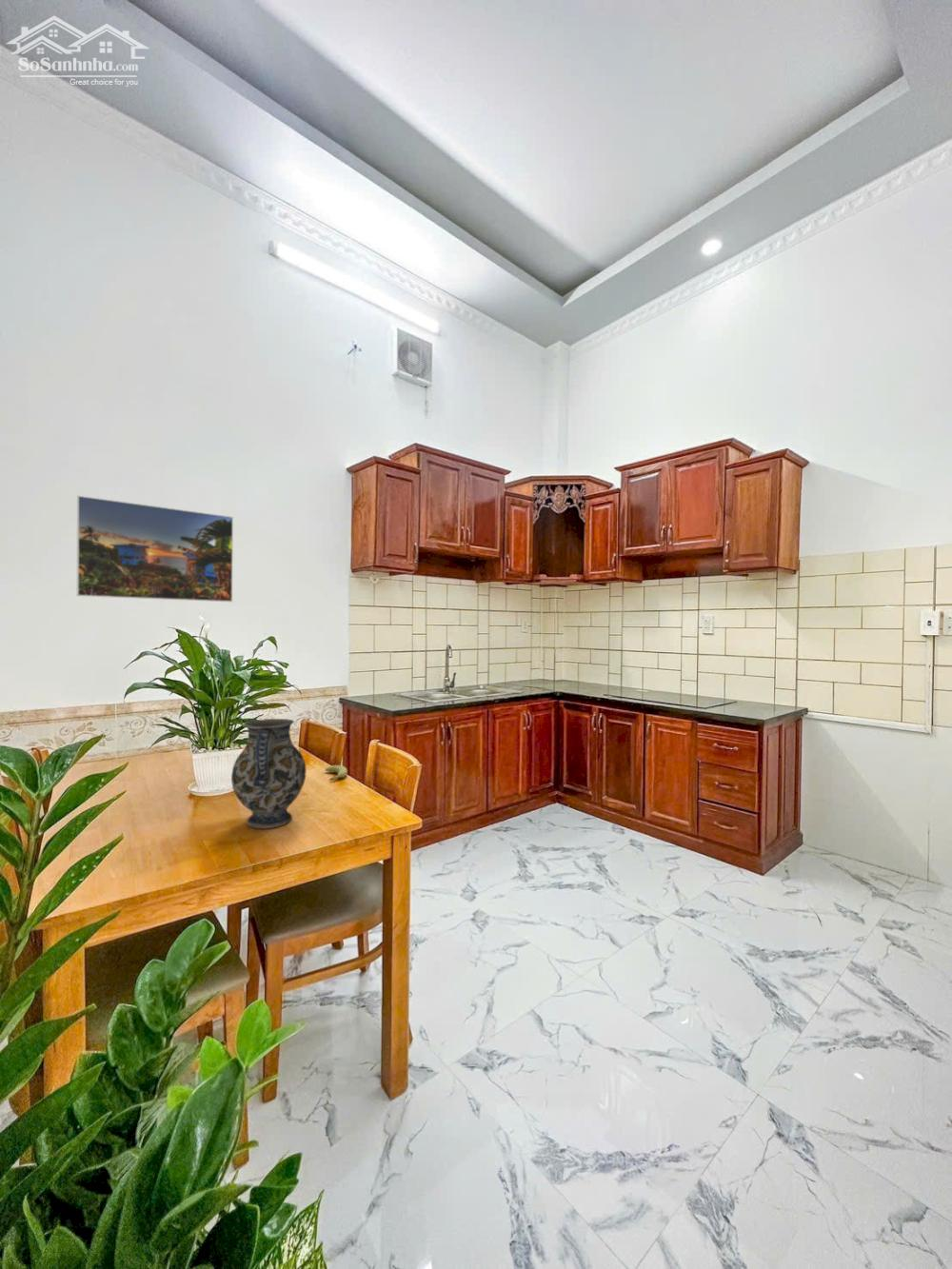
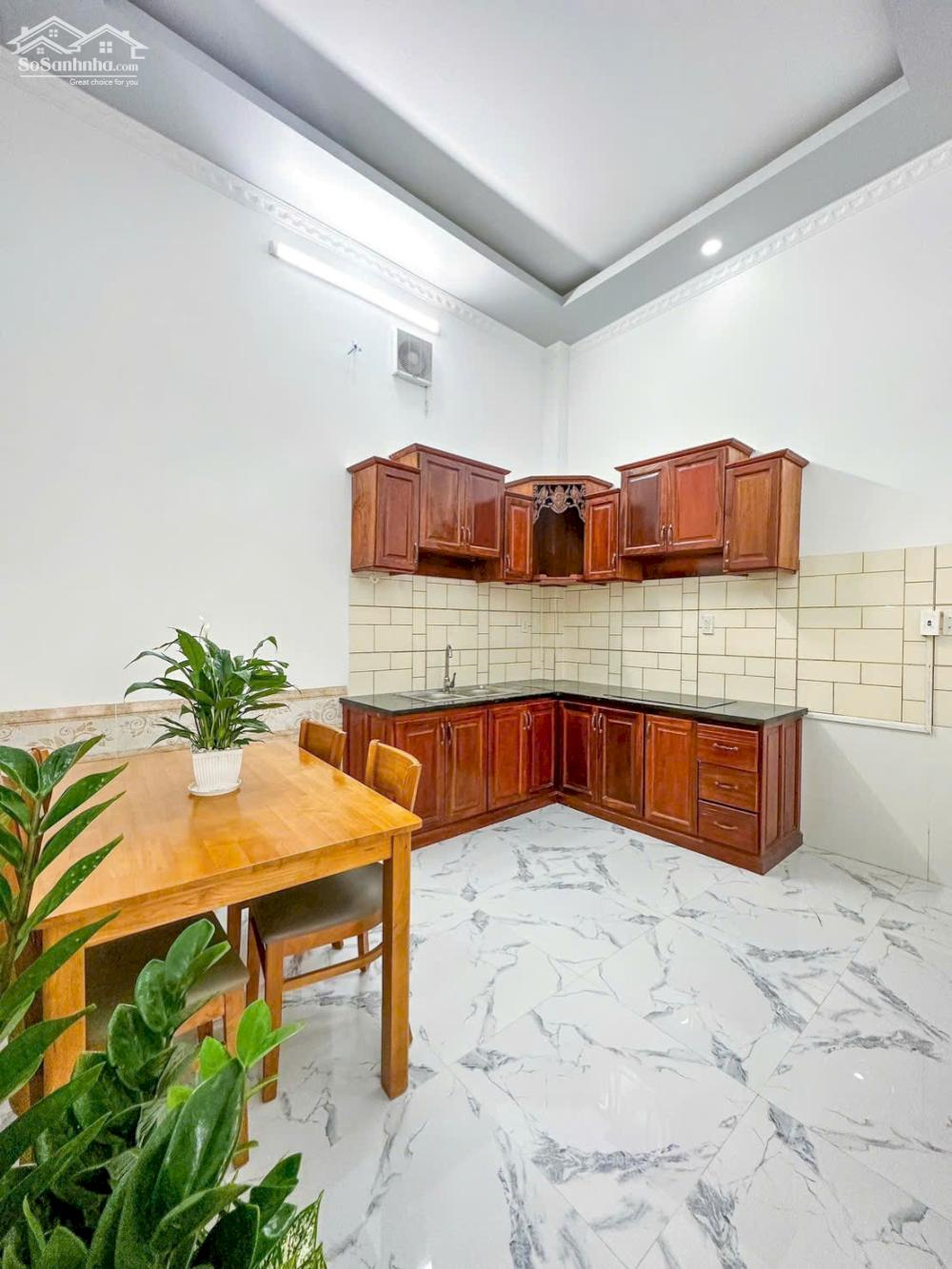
- ewer (268, 770)
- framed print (161, 553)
- fruit (336, 771)
